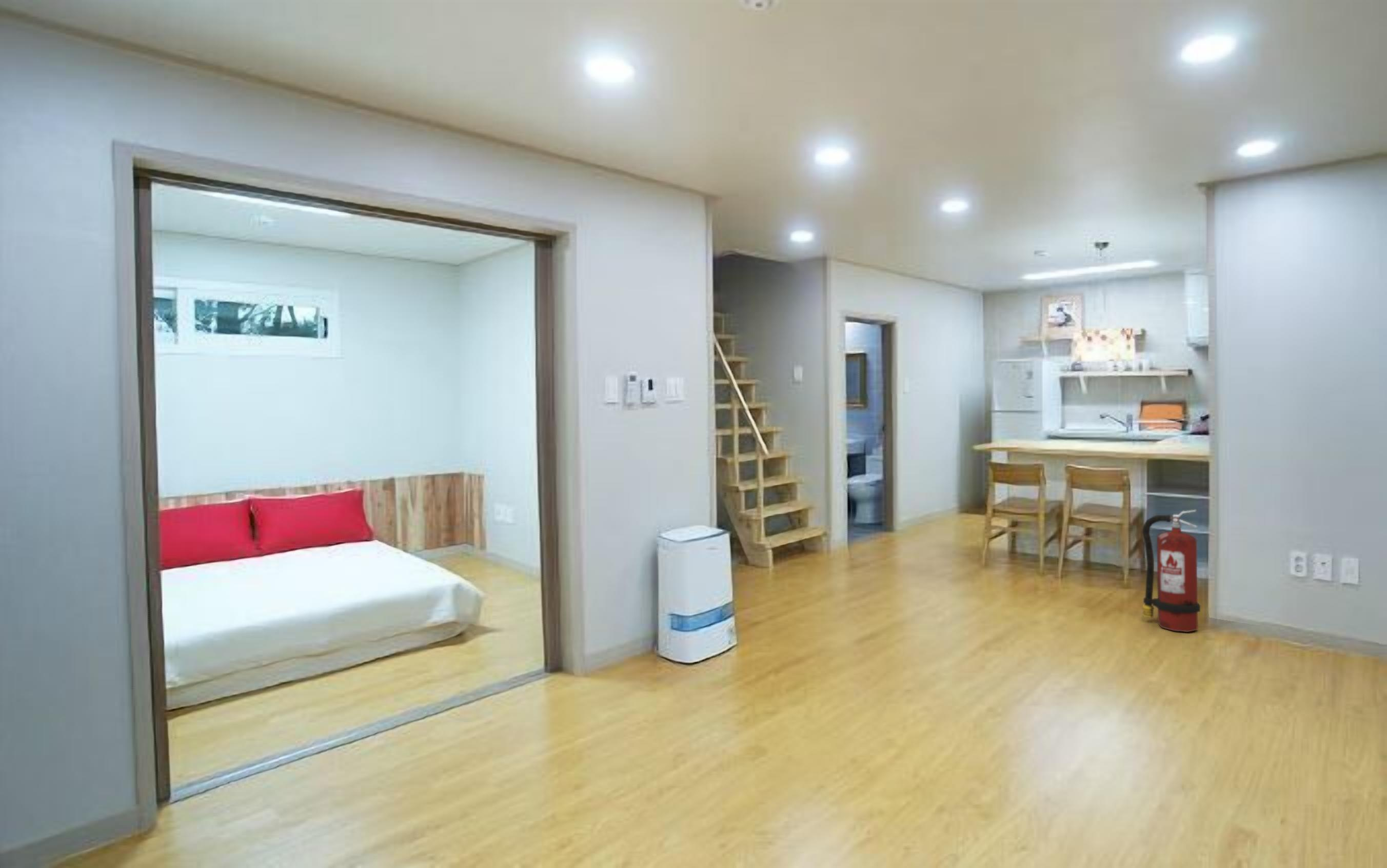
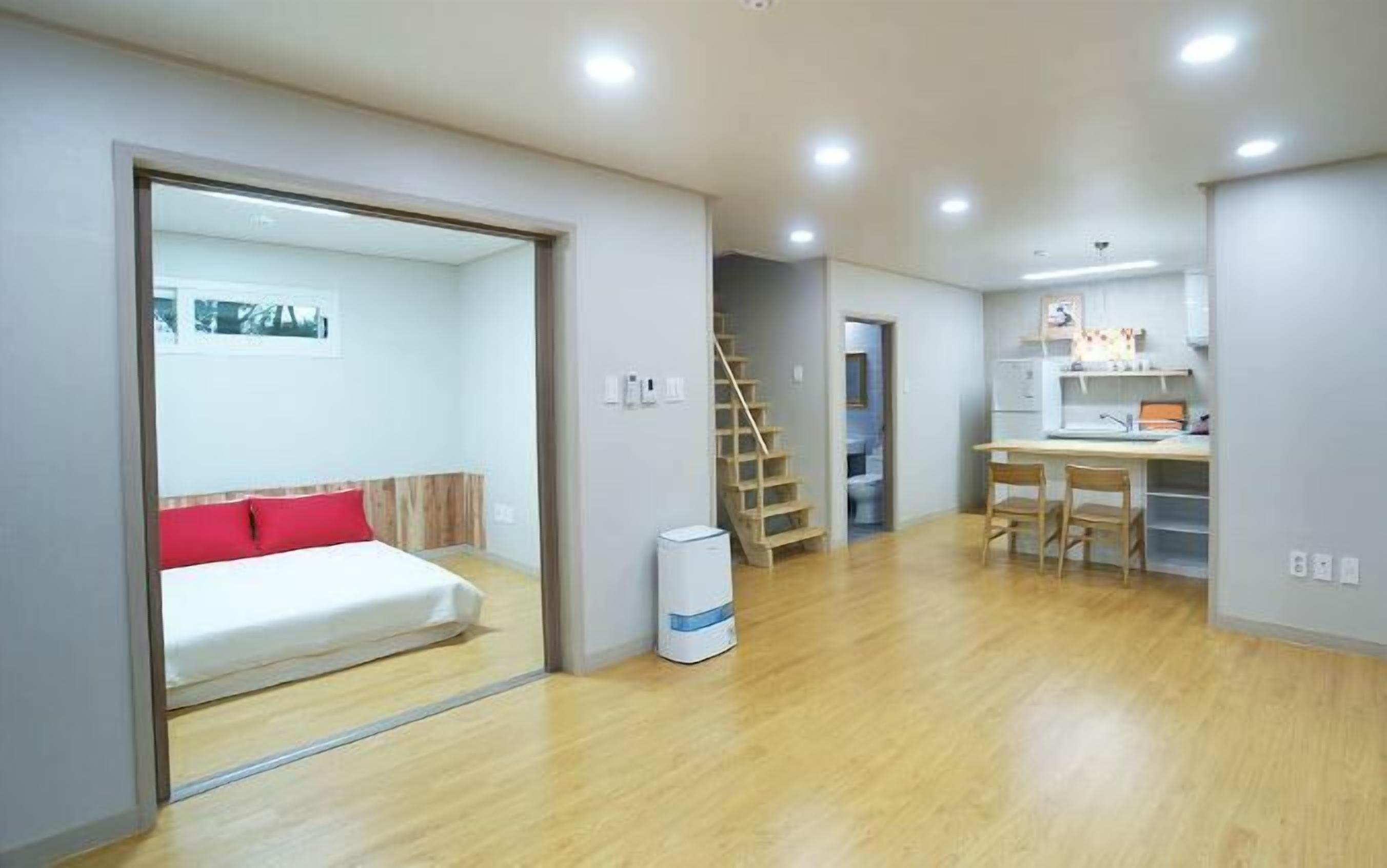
- fire extinguisher (1170, 567)
